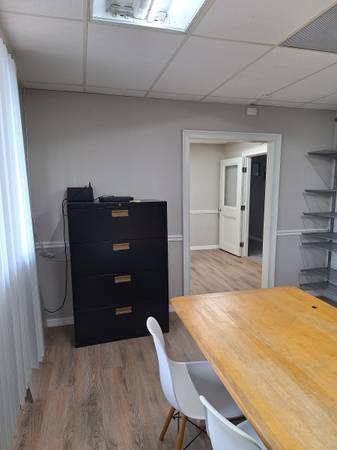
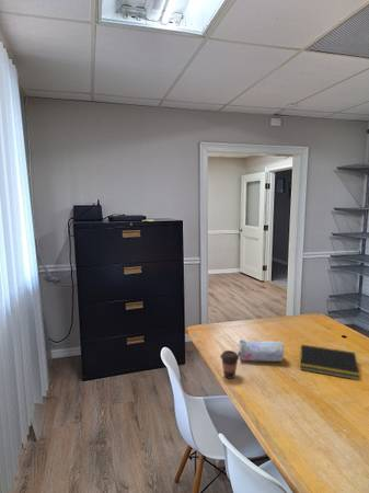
+ pencil case (260, 349)
+ notepad (327, 360)
+ coffee cup (229, 365)
